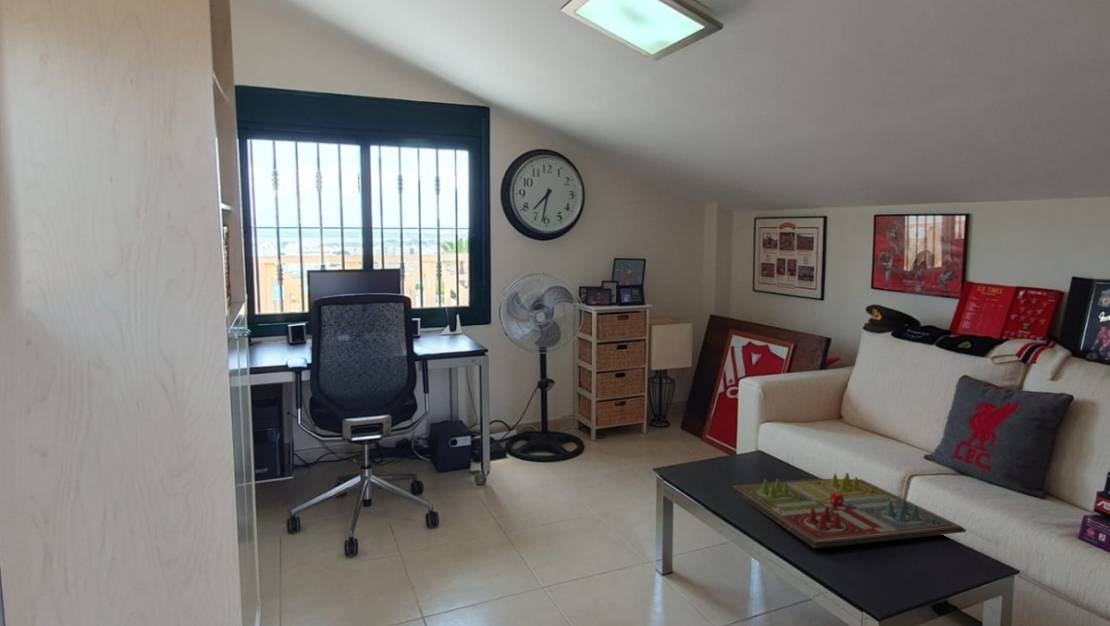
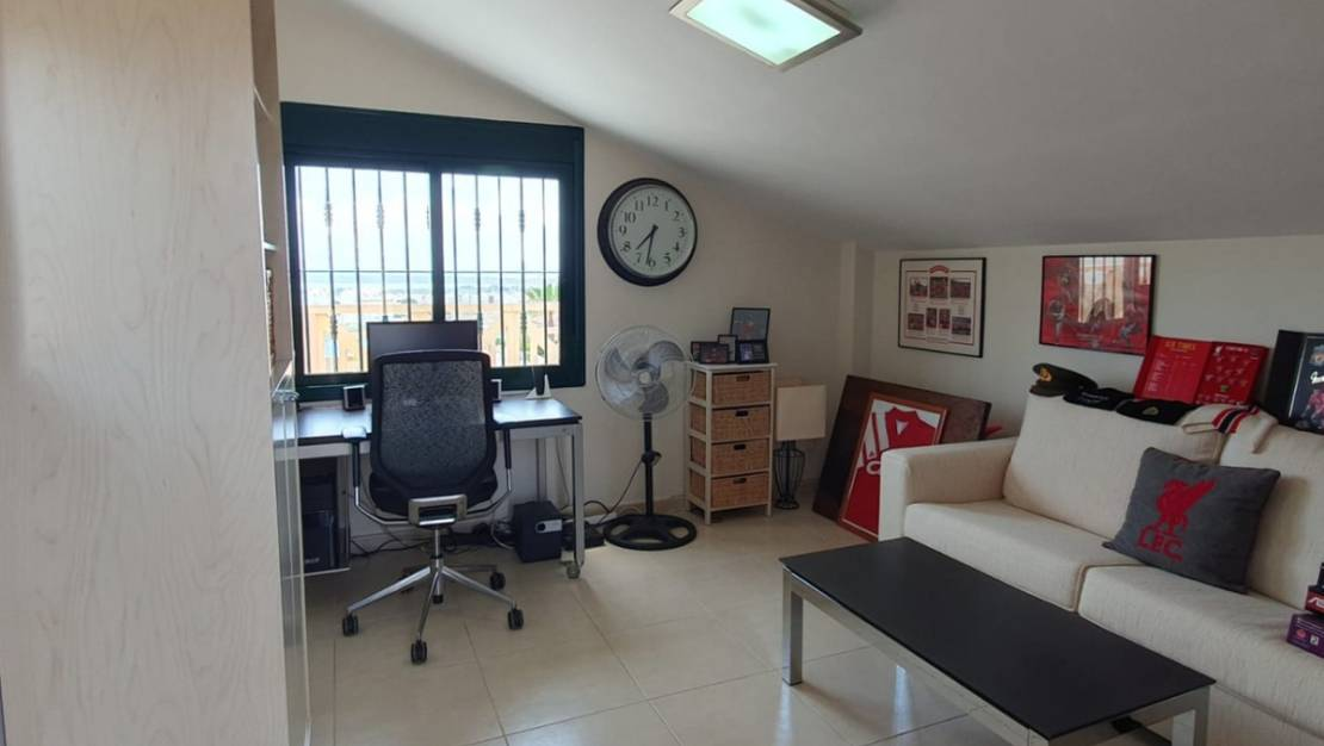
- gameboard (836, 499)
